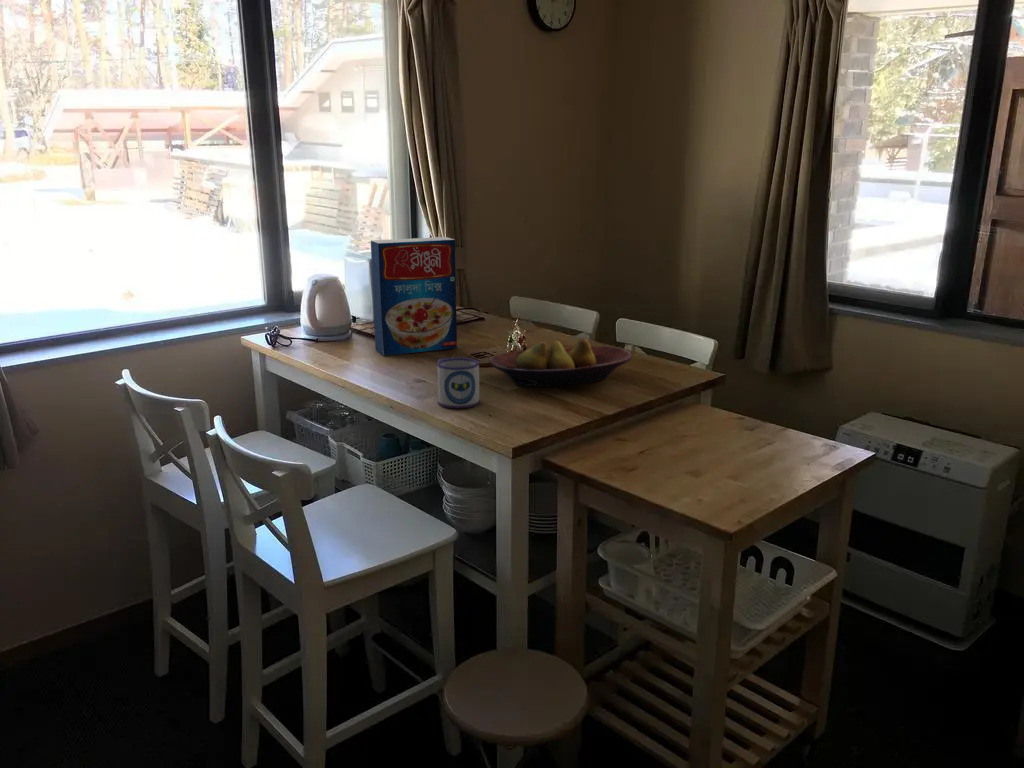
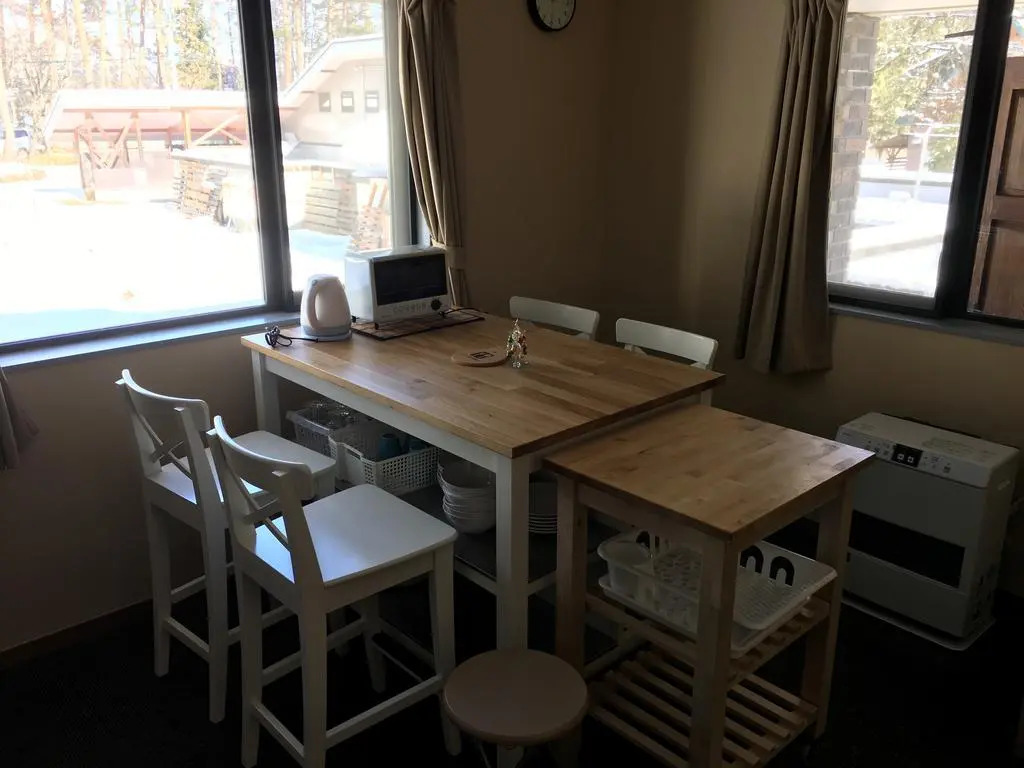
- cereal box (414, 295)
- fruit bowl (561, 359)
- mug (454, 380)
